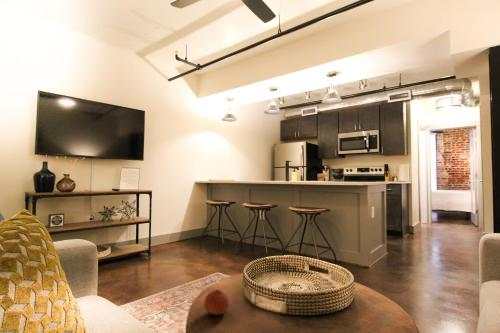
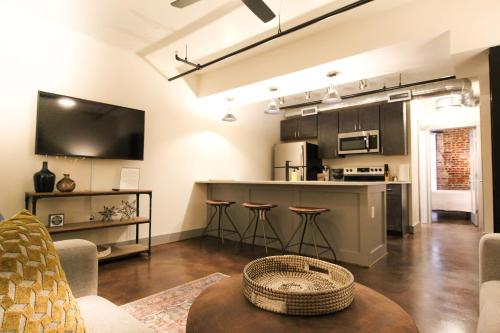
- fruit (216, 301)
